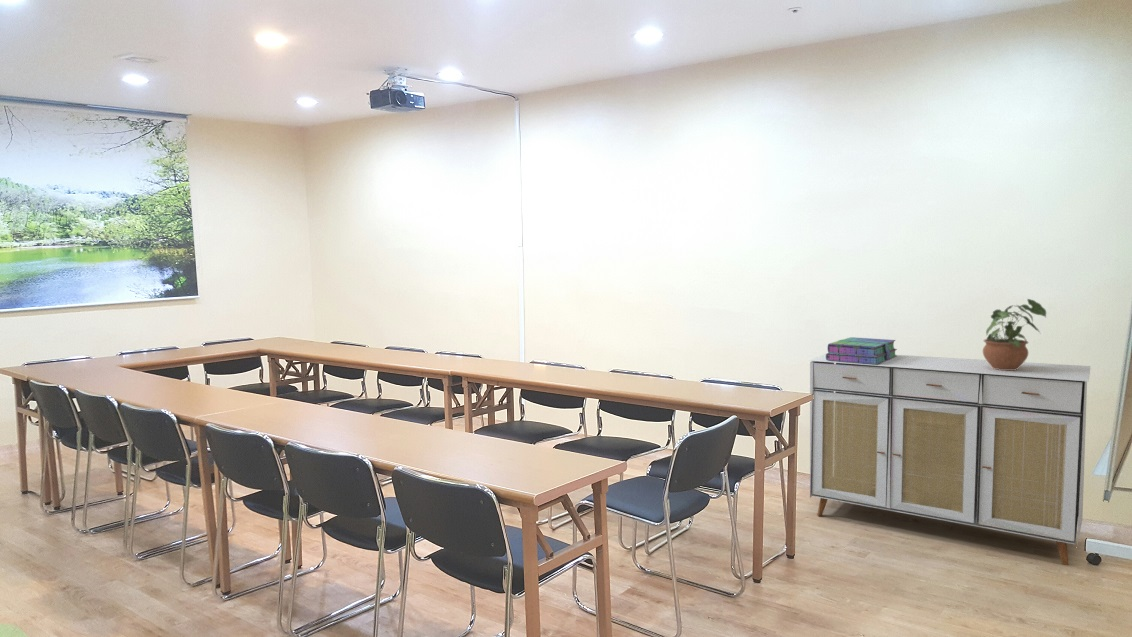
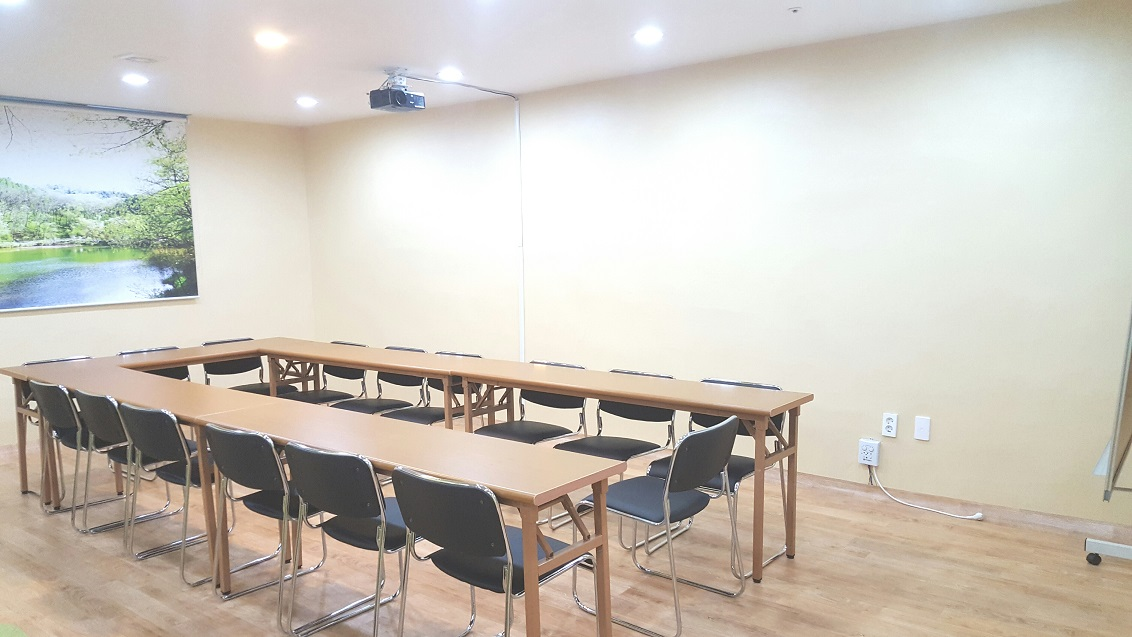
- stack of books (861, 349)
- potted plant (1014, 333)
- sideboard (939, 445)
